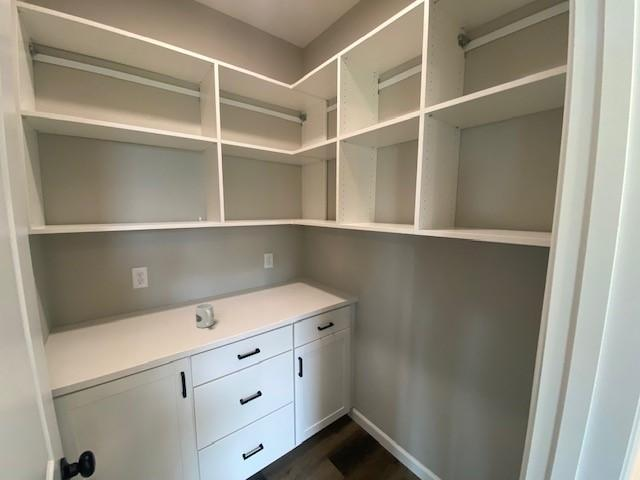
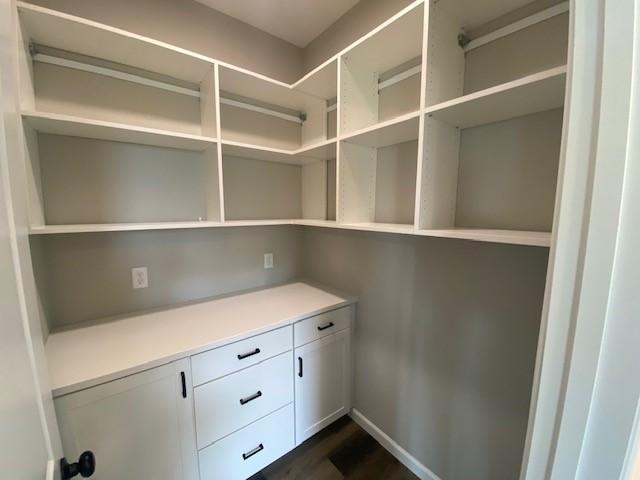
- mug (206, 316)
